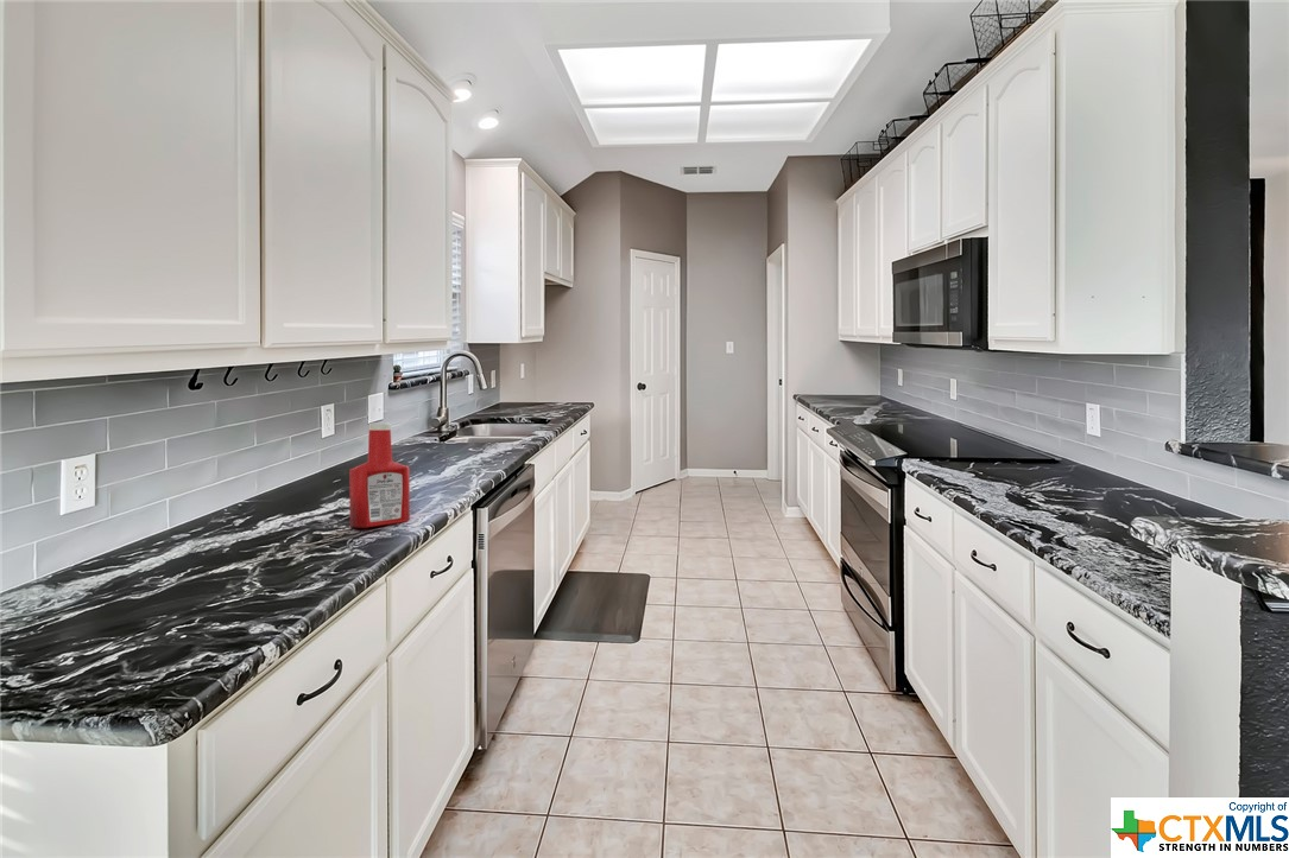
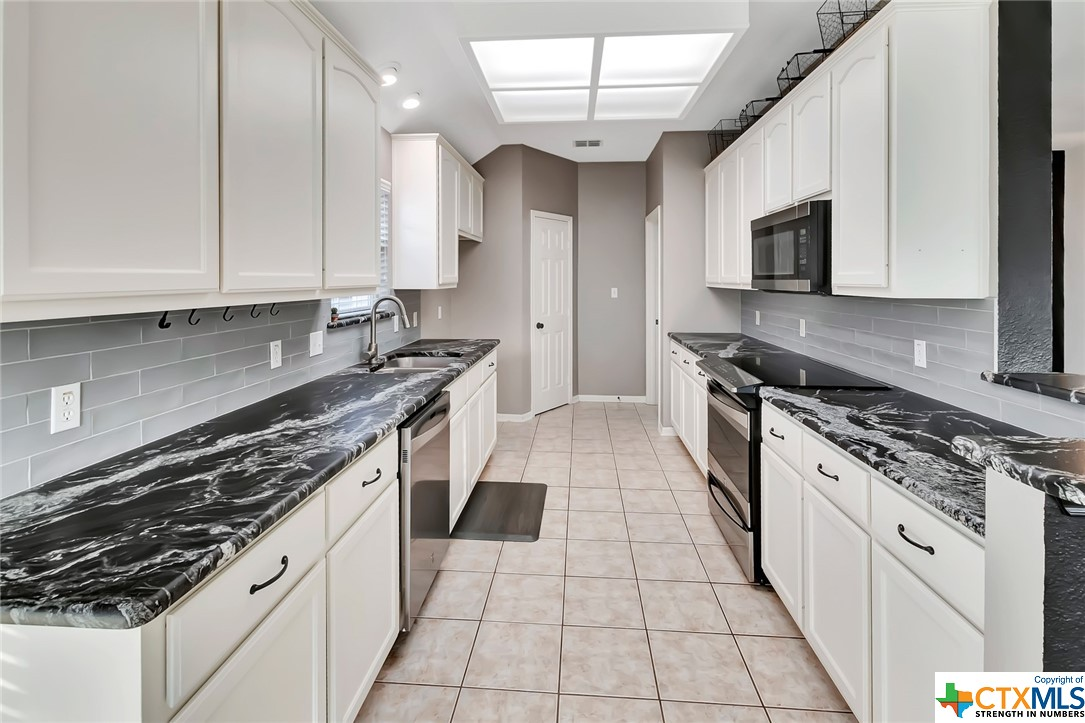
- soap bottle (380, 472)
